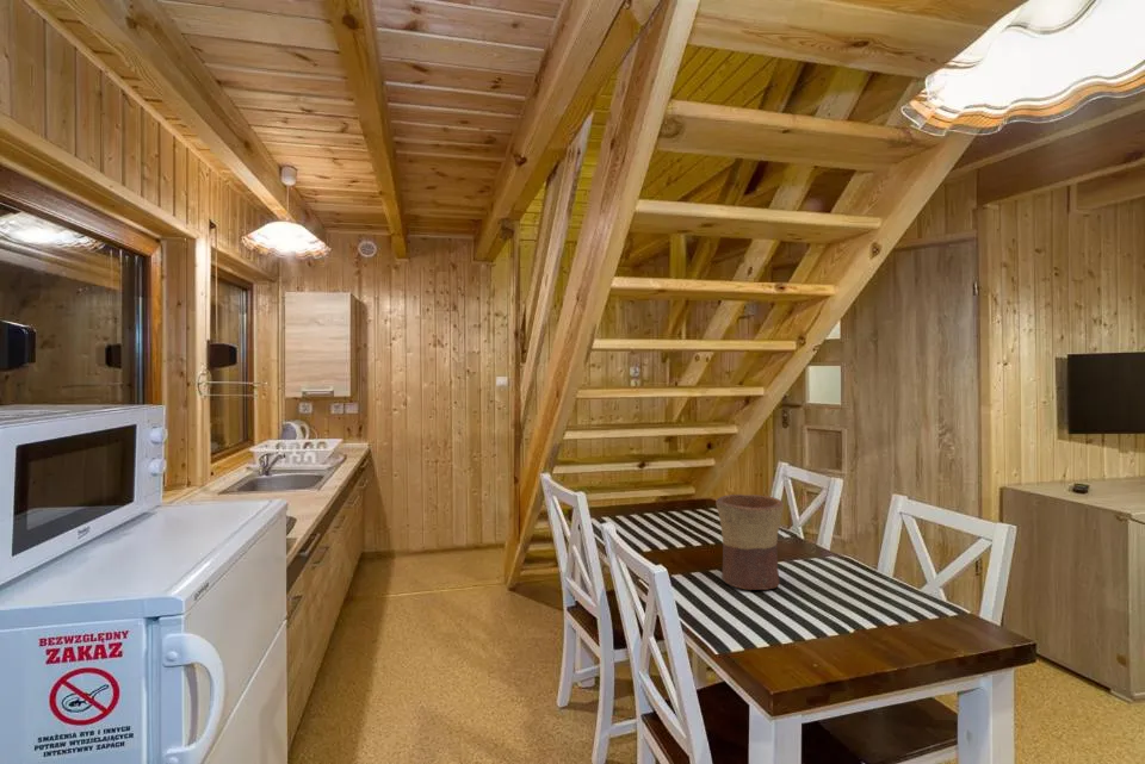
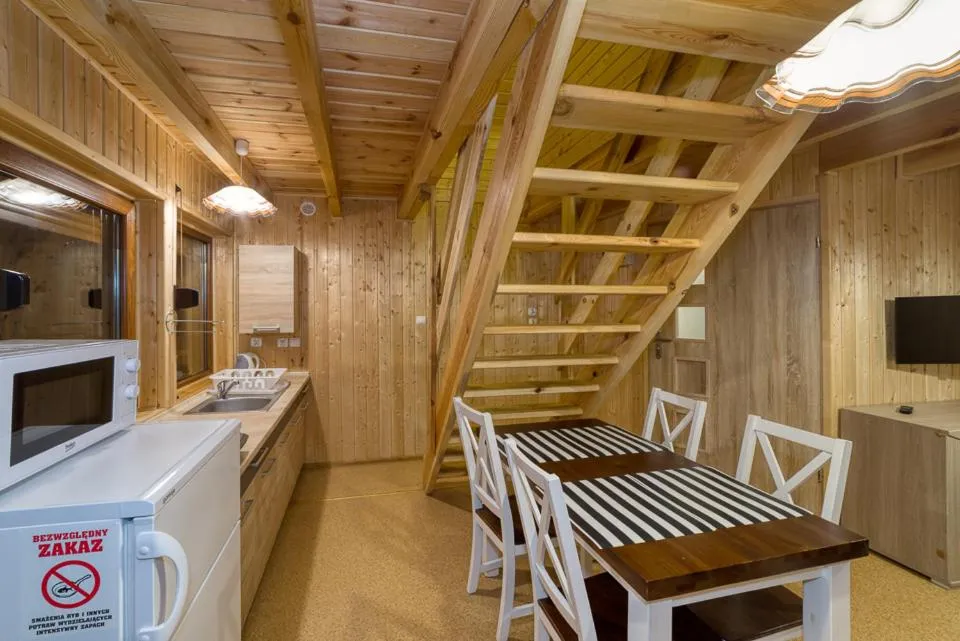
- flower pot (749, 539)
